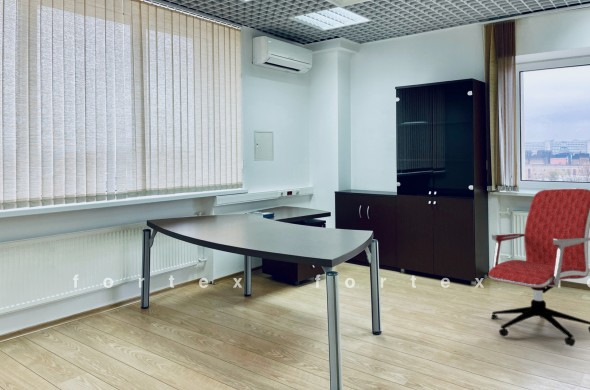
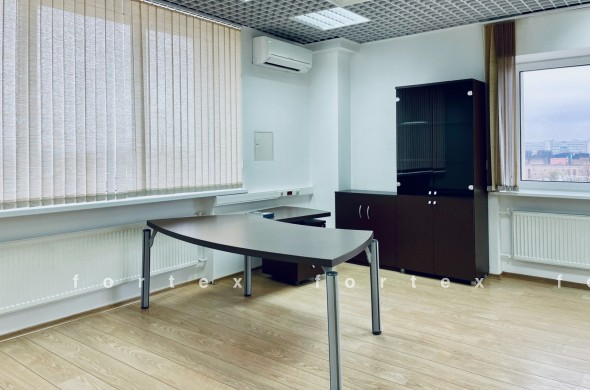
- office chair (536, 259)
